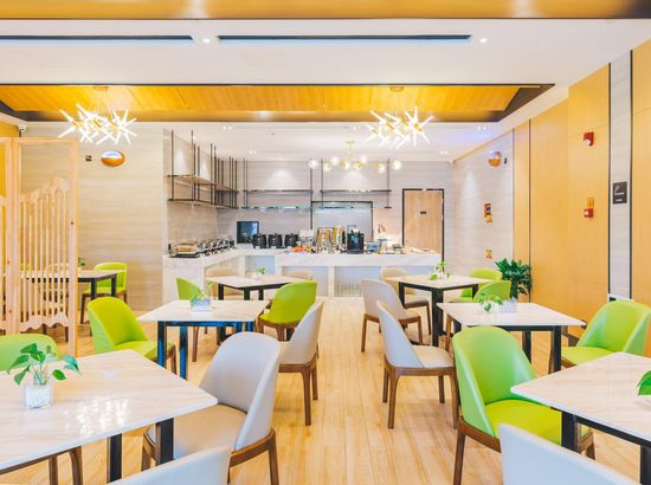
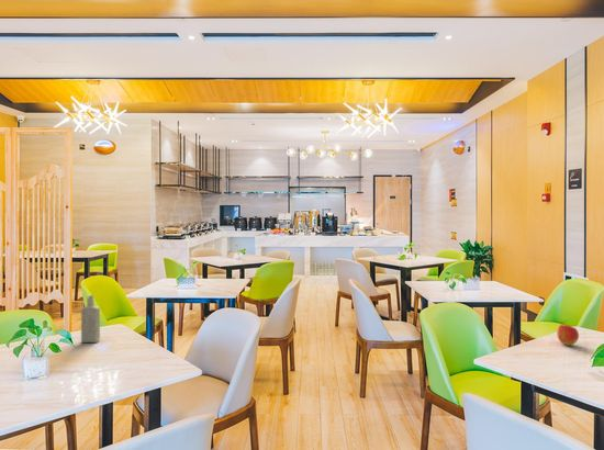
+ bottle (90, 318)
+ apple (567, 335)
